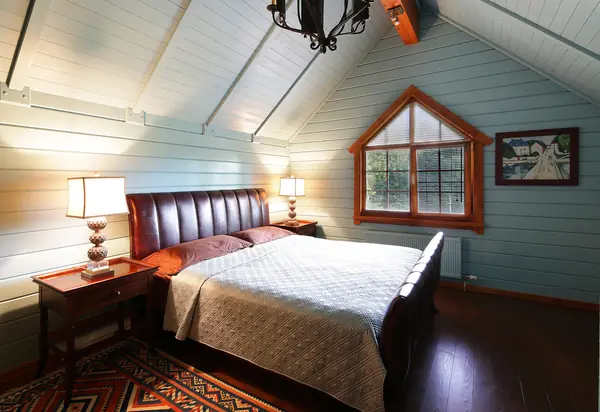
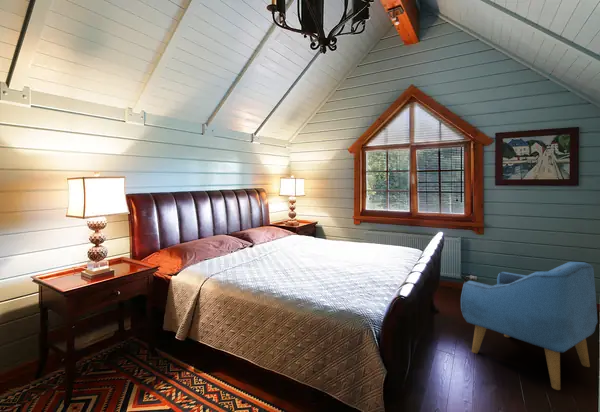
+ armchair (523, 307)
